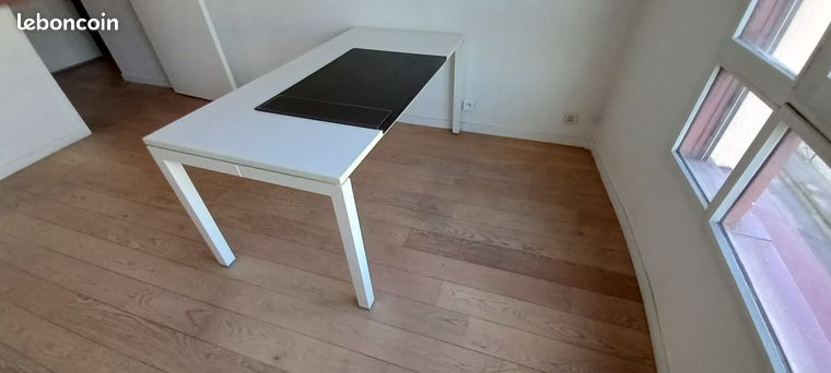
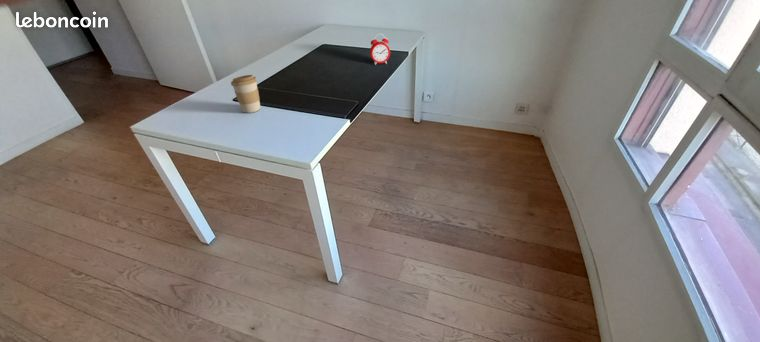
+ alarm clock (379, 49)
+ coffee cup (247, 93)
